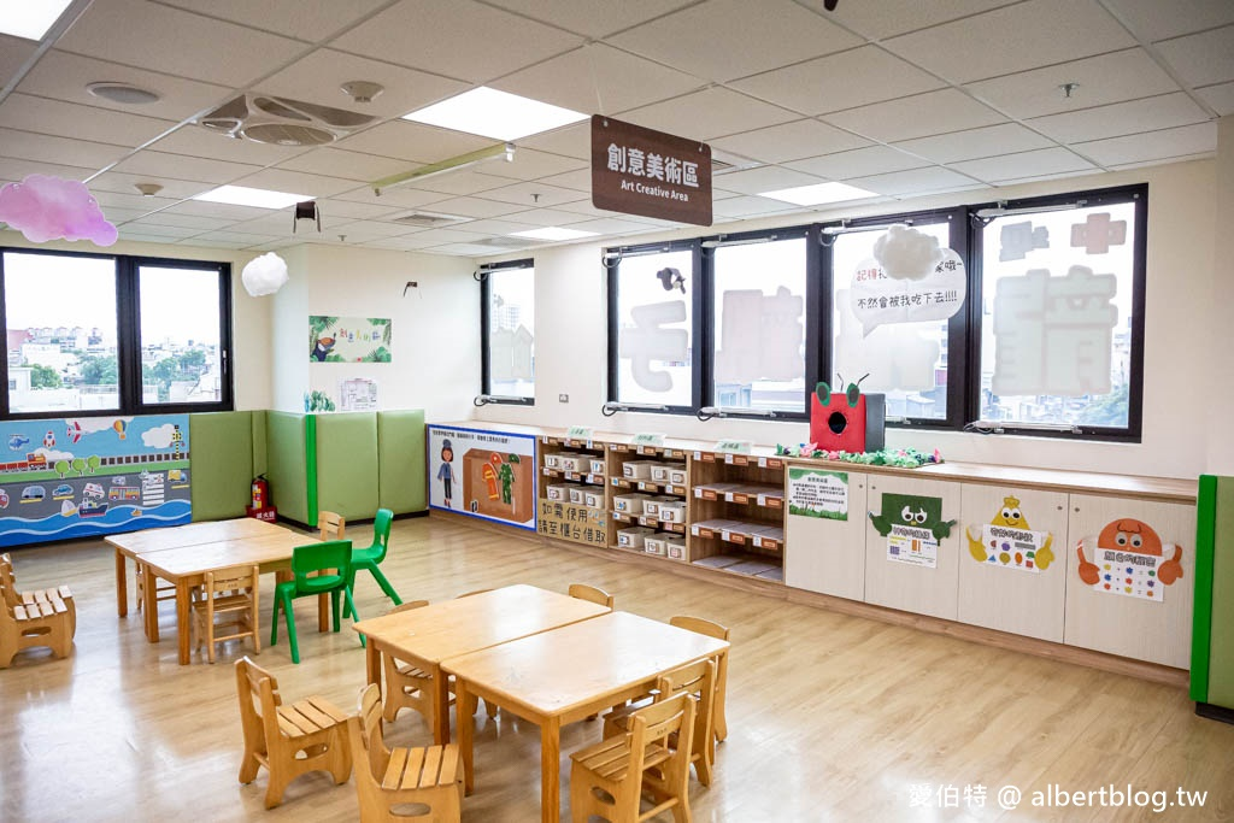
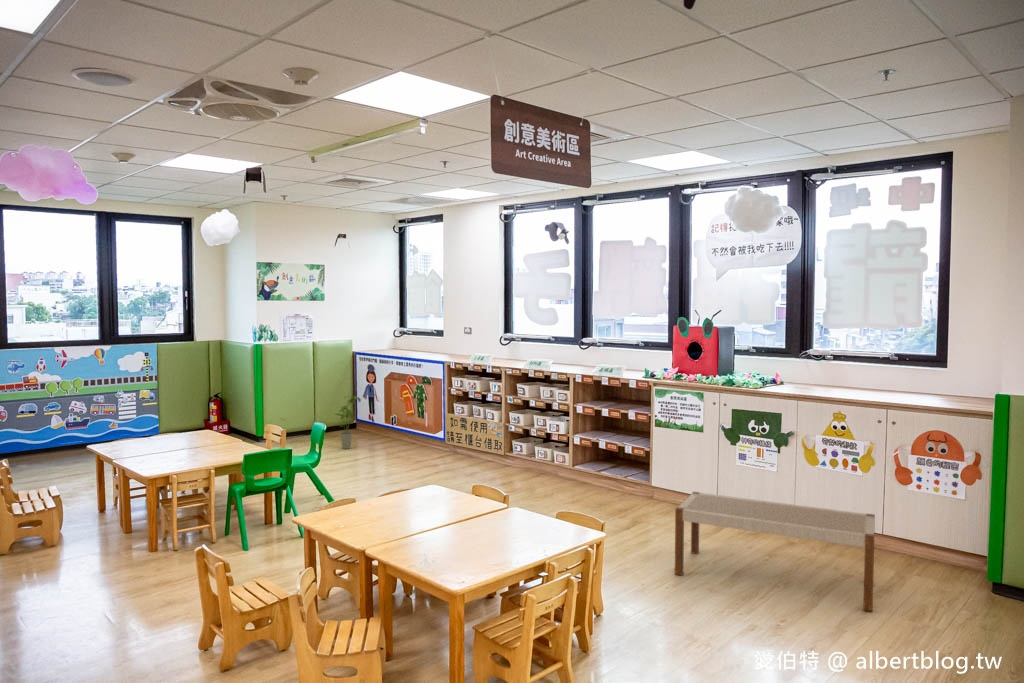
+ house plant (349, 421)
+ bench (775, 534)
